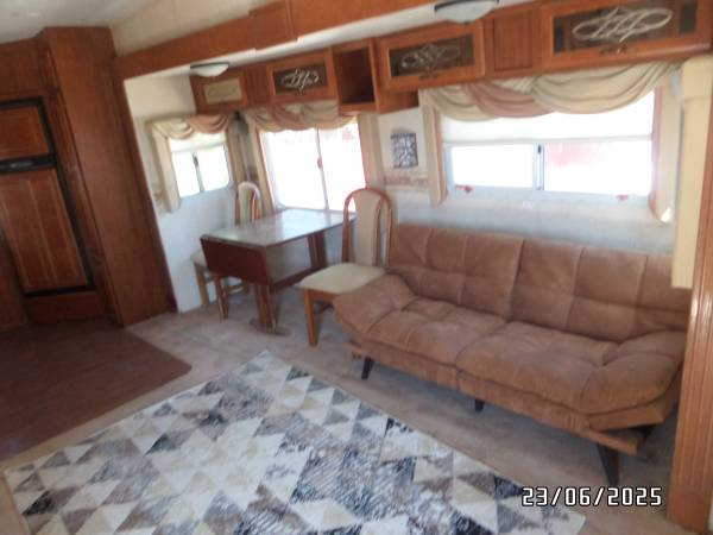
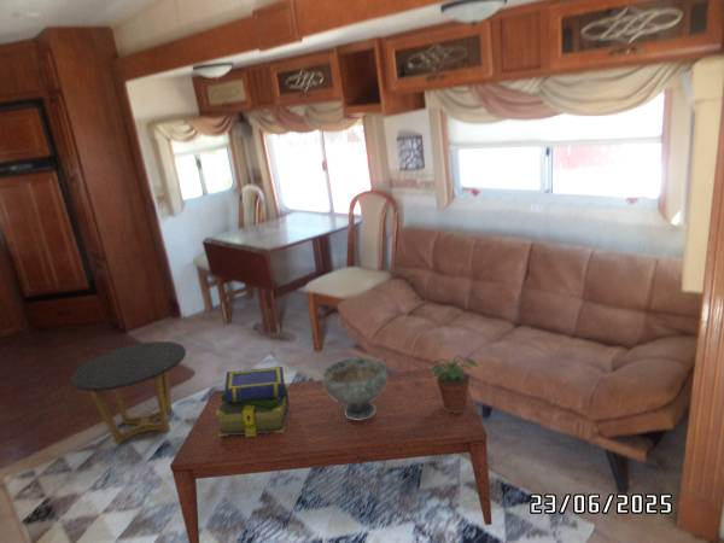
+ side table (134, 384)
+ stack of books (255, 398)
+ potted plant (453, 383)
+ coffee table (337, 450)
+ decorative bowl (356, 389)
